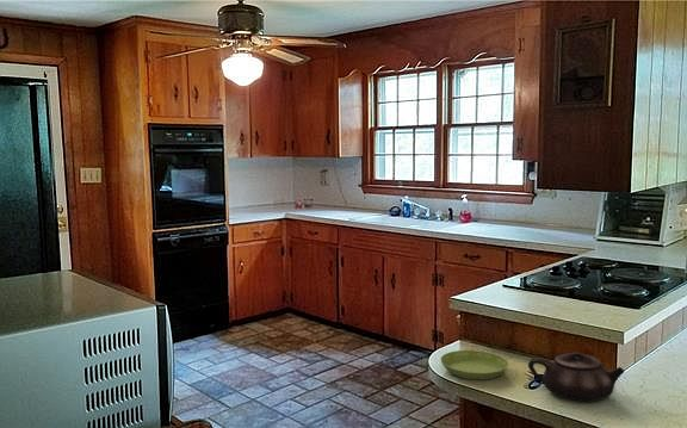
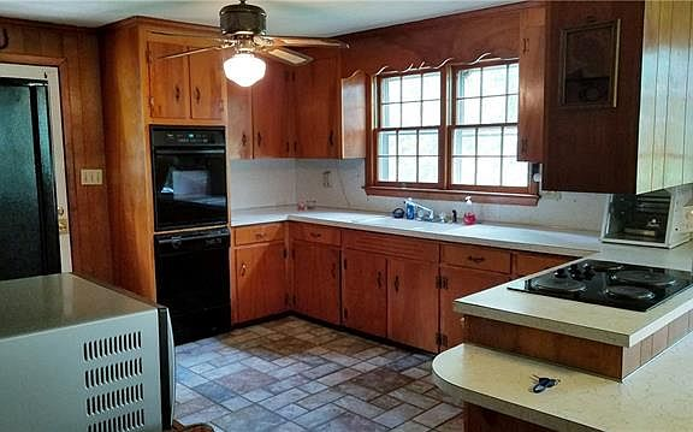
- teapot (576, 372)
- saucer (474, 365)
